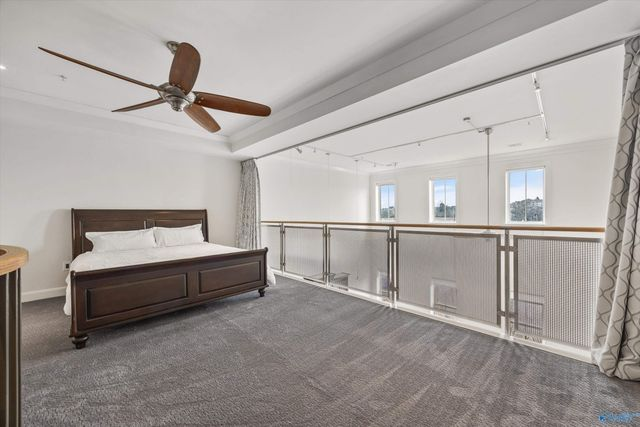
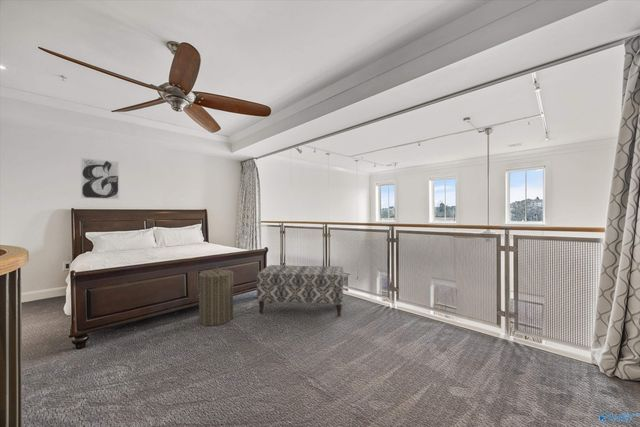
+ wall art (100, 179)
+ laundry hamper (216, 292)
+ bench (302, 289)
